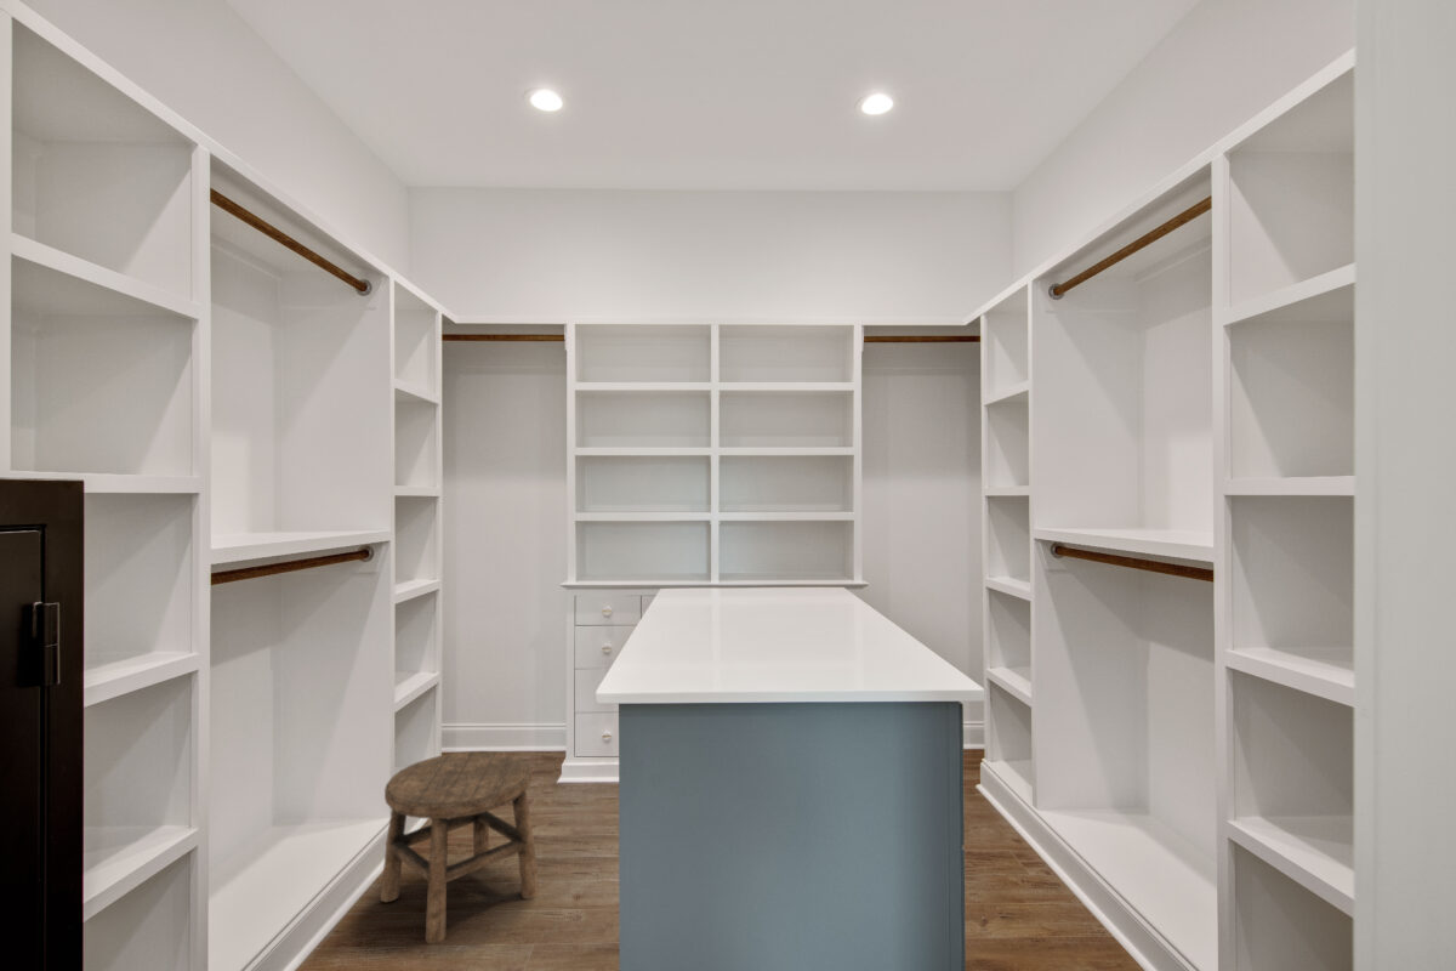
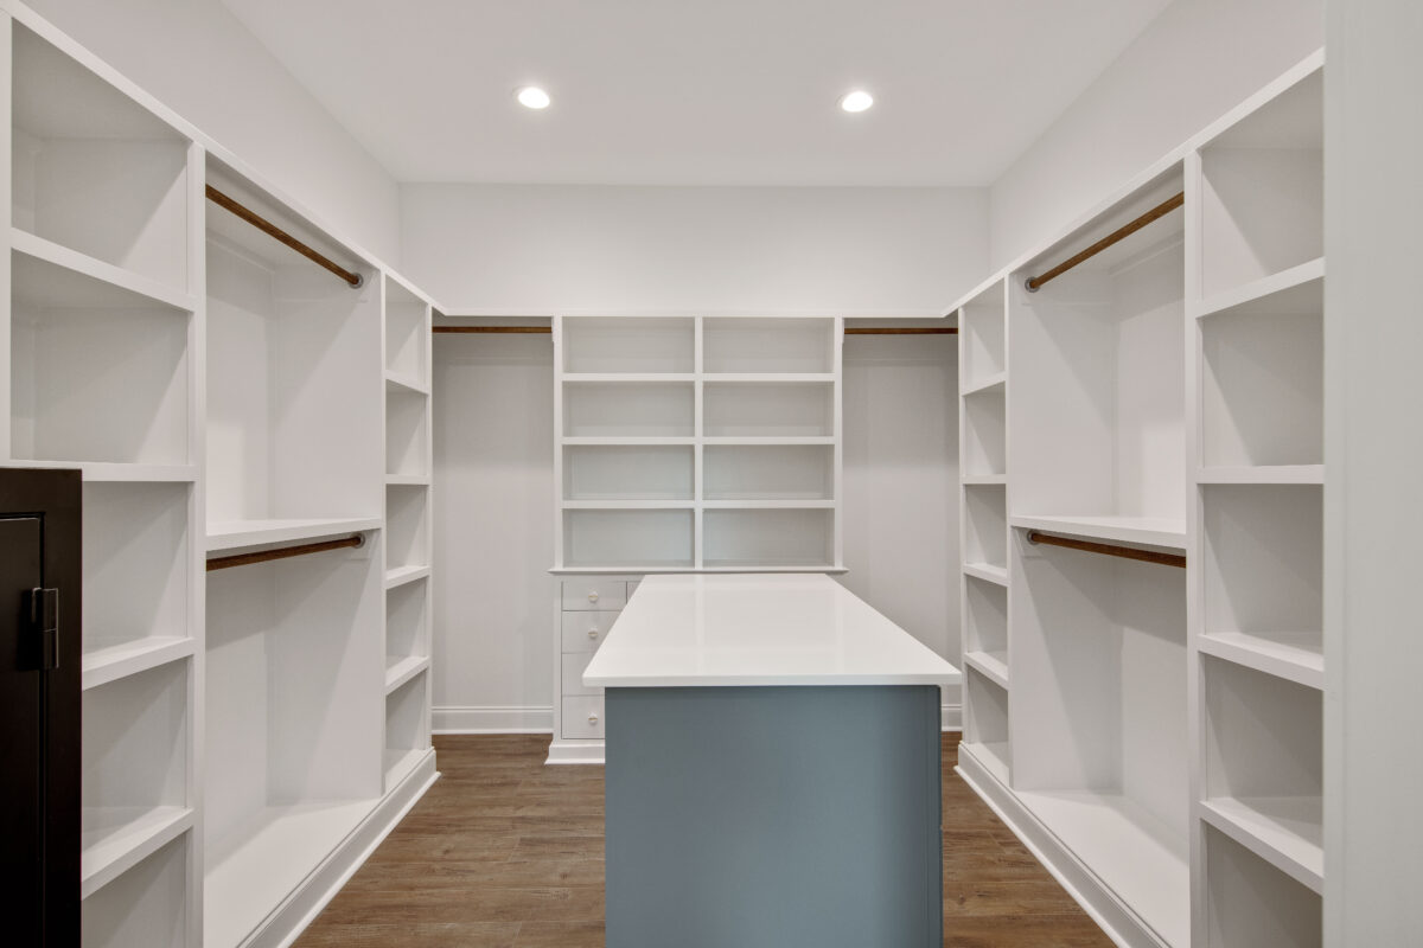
- stool (457, 828)
